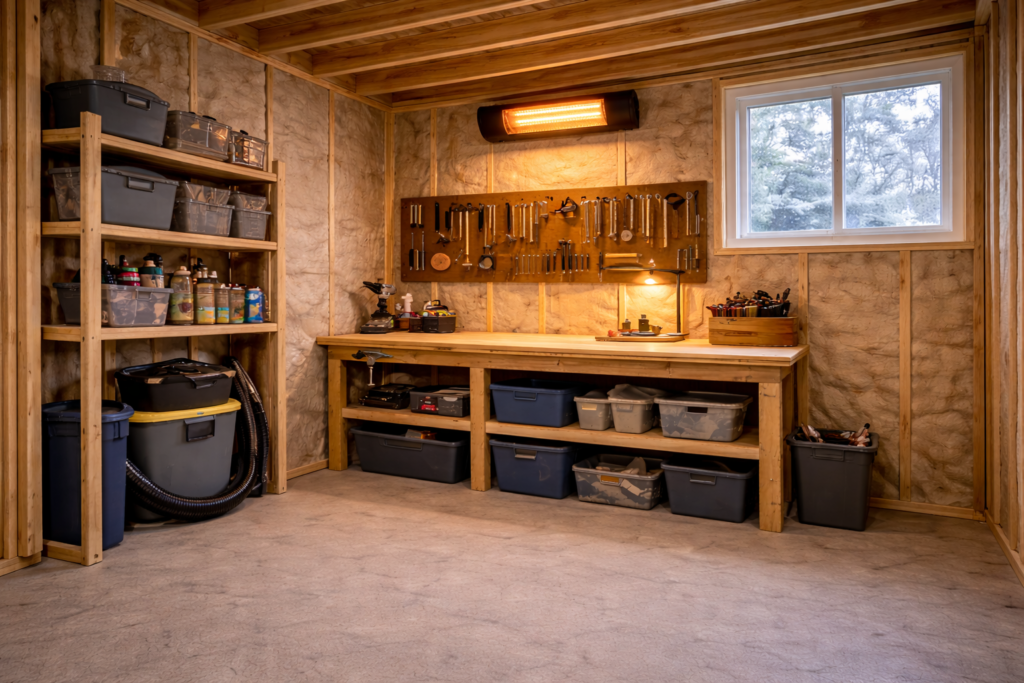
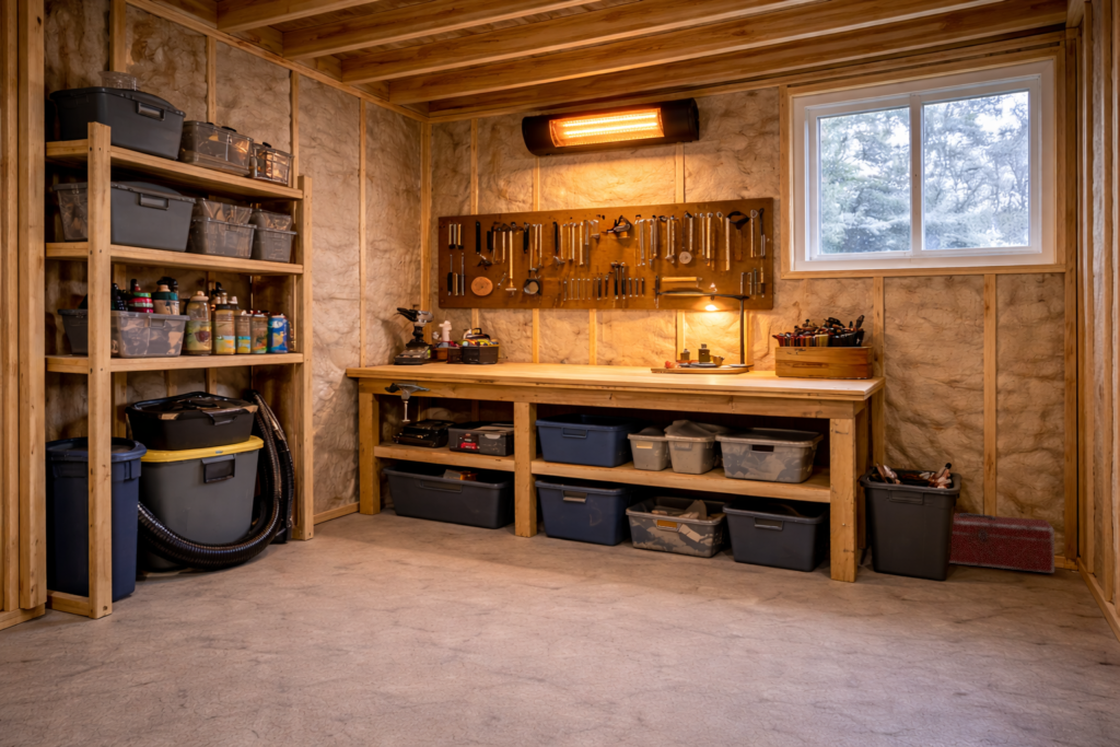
+ toolbox (977, 538)
